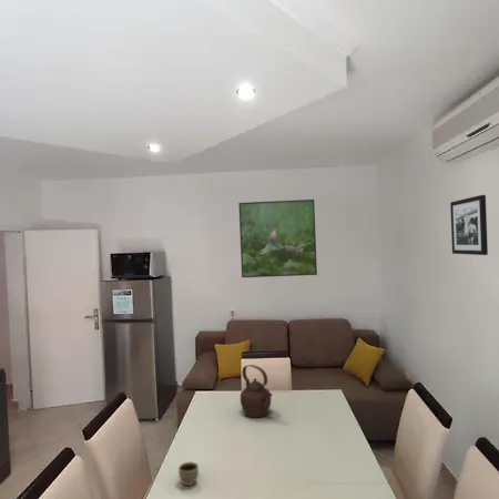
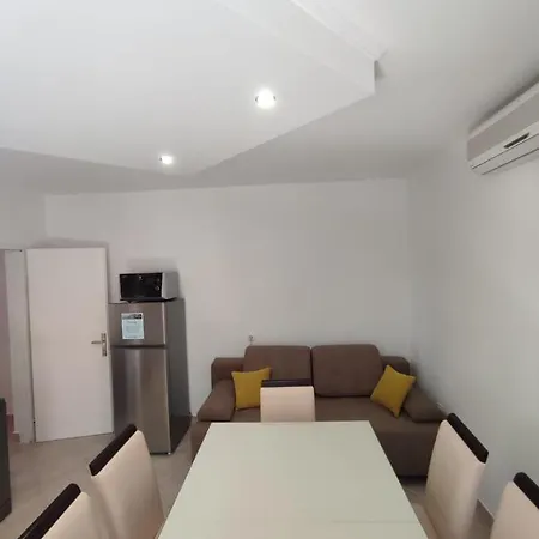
- cup (190, 472)
- teapot (257, 390)
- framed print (277, 238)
- picture frame (467, 226)
